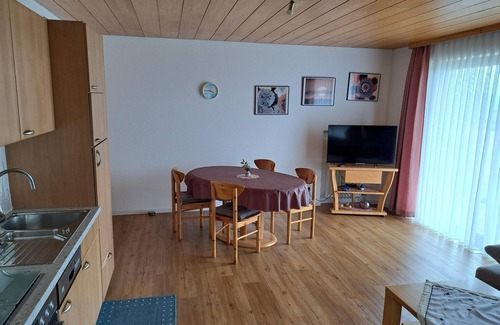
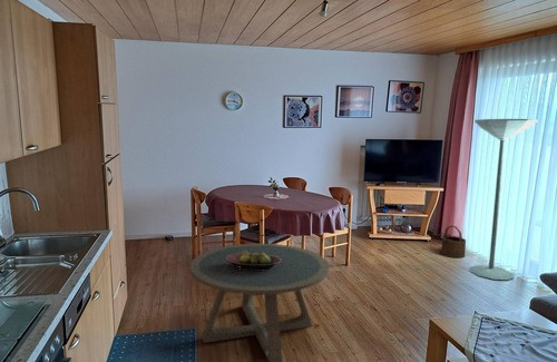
+ fruit bowl (253, 258)
+ floor lamp (497, 197)
+ wooden bucket (453, 239)
+ coffee table (260, 293)
